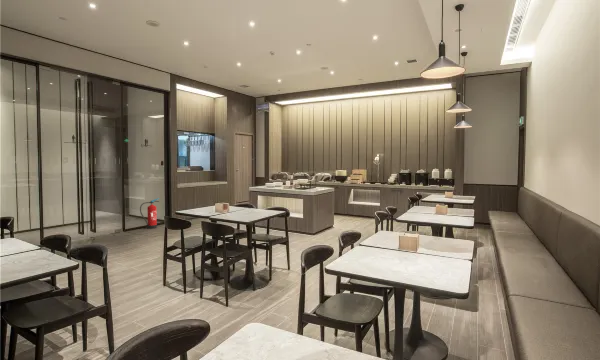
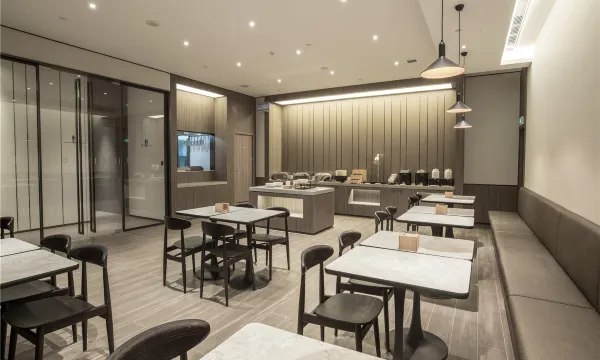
- fire extinguisher (149, 213)
